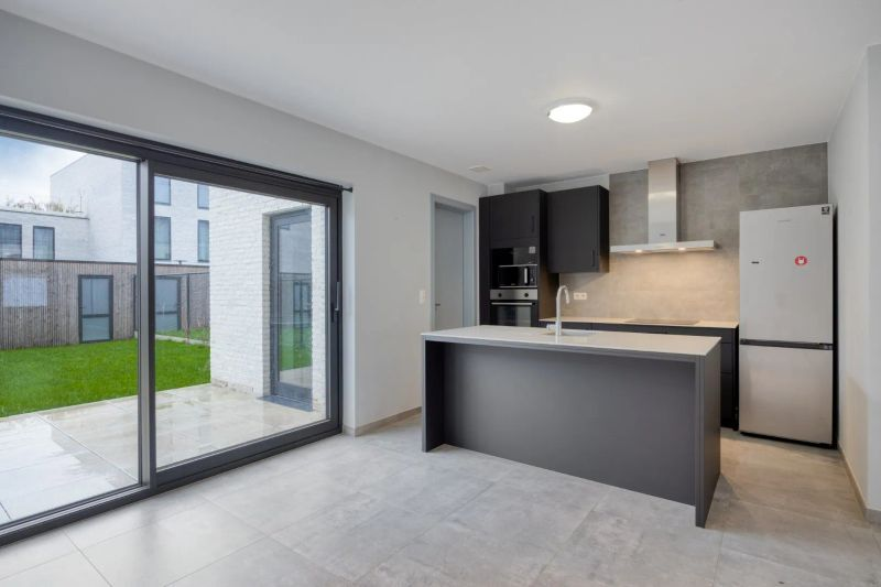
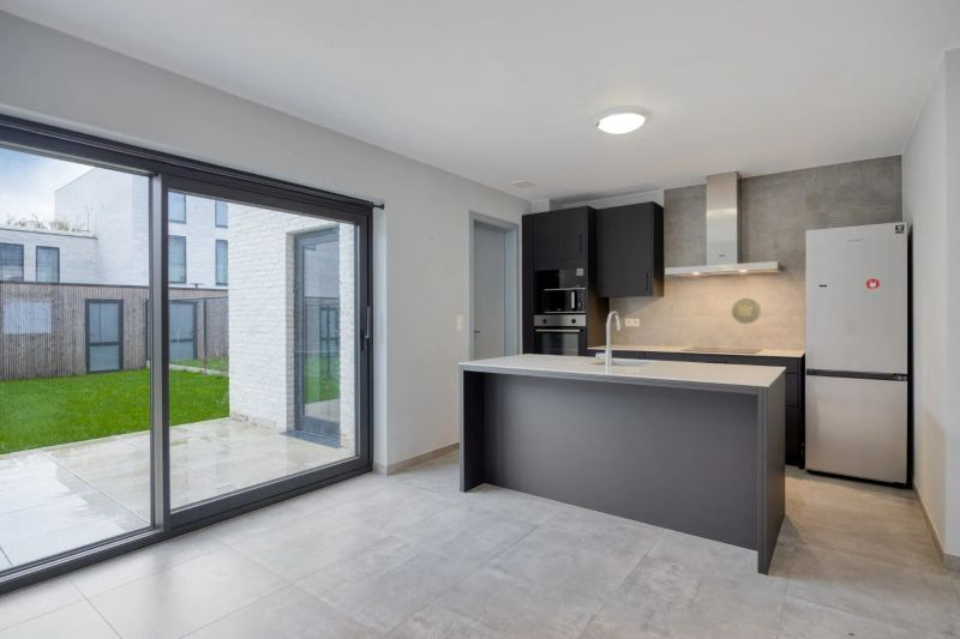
+ decorative plate (745, 311)
